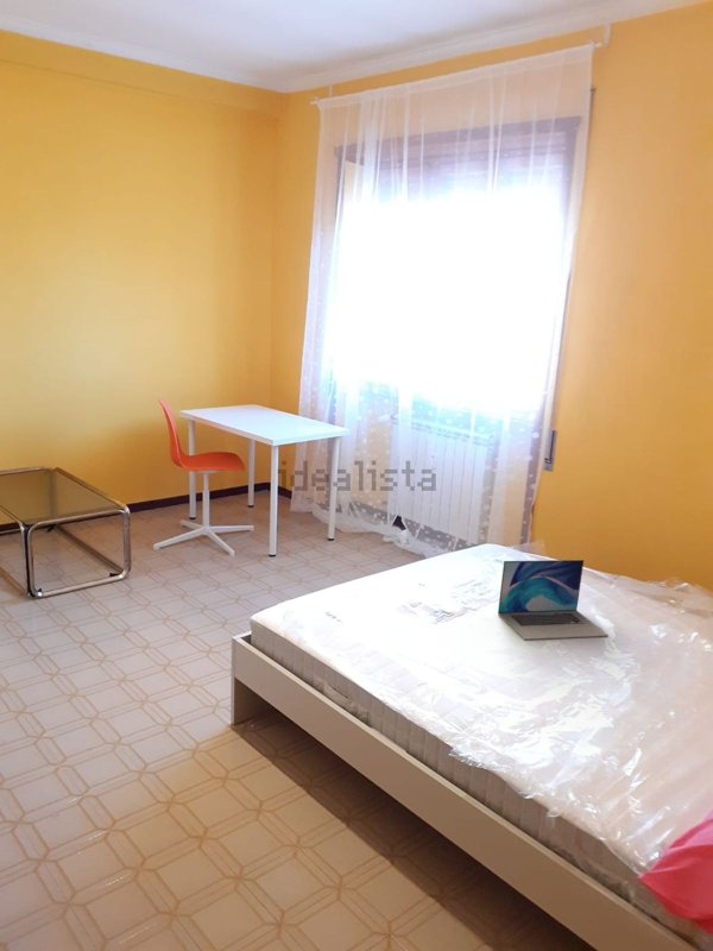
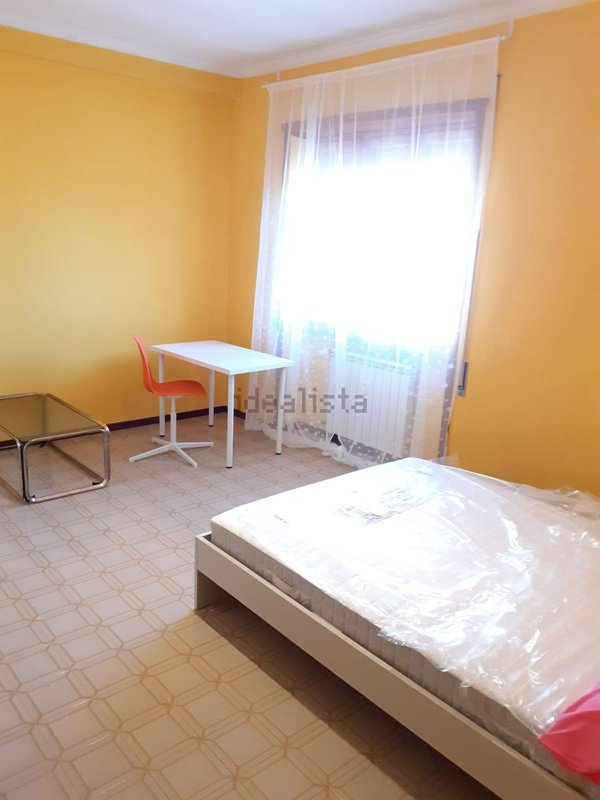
- laptop (555, 597)
